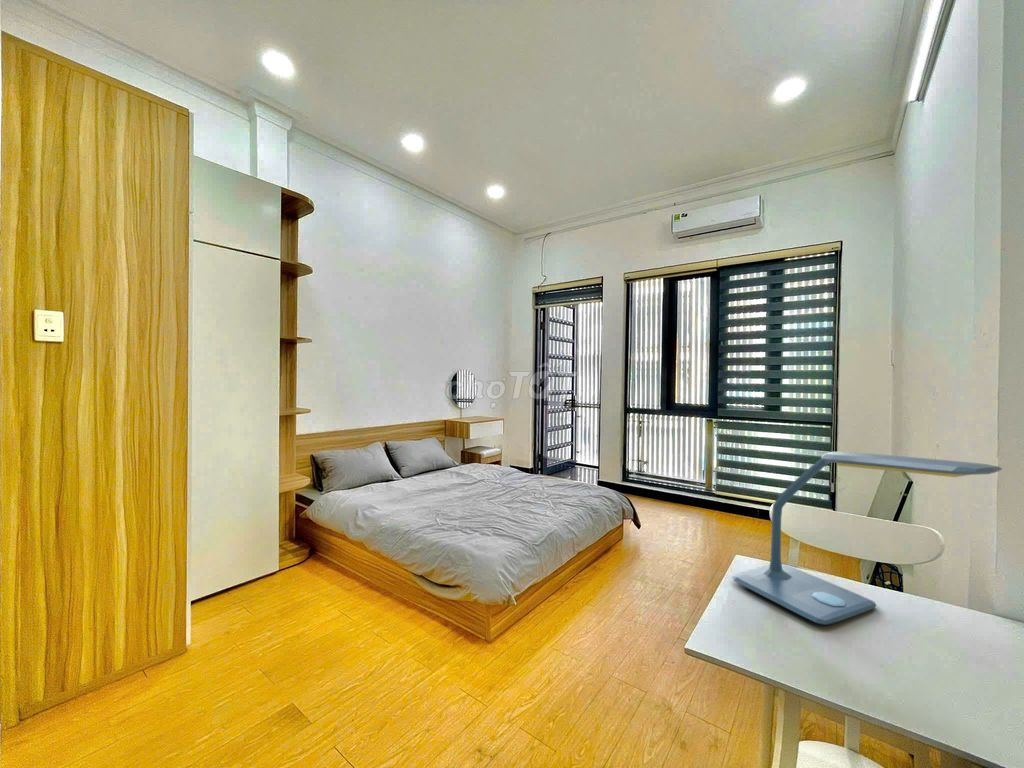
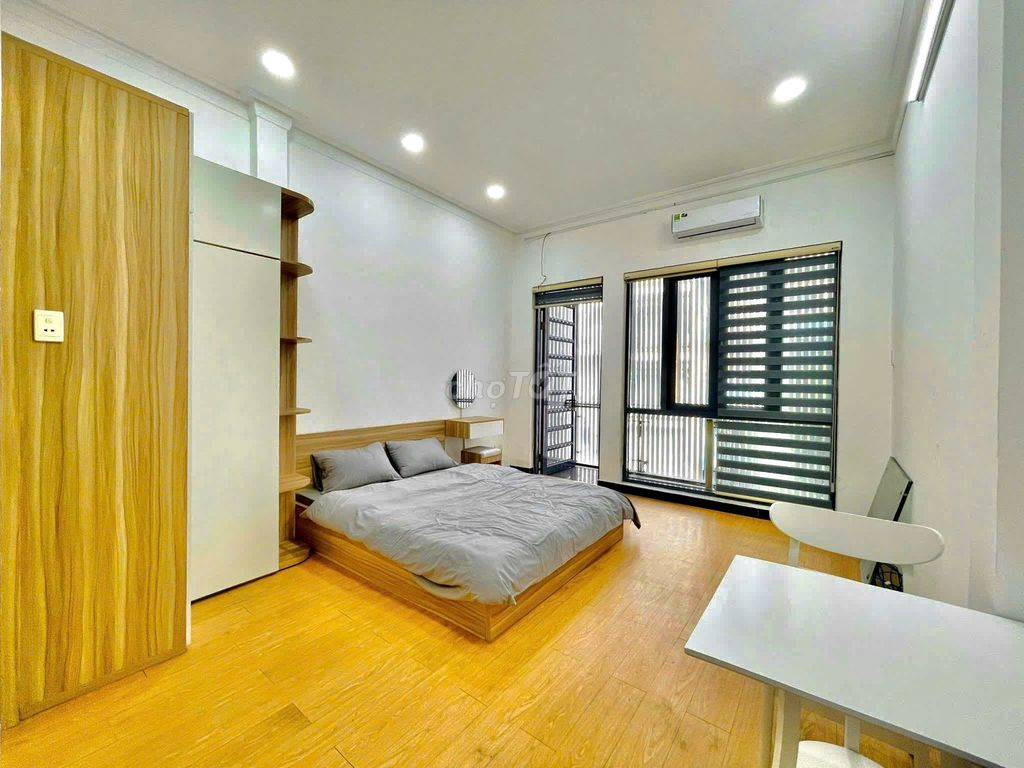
- desk lamp (829, 582)
